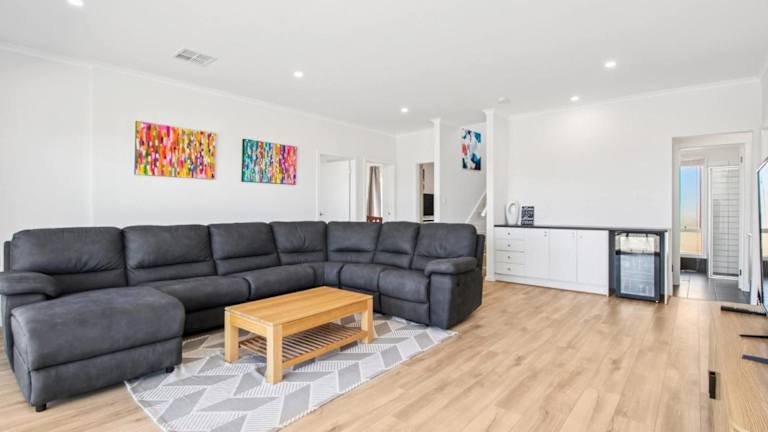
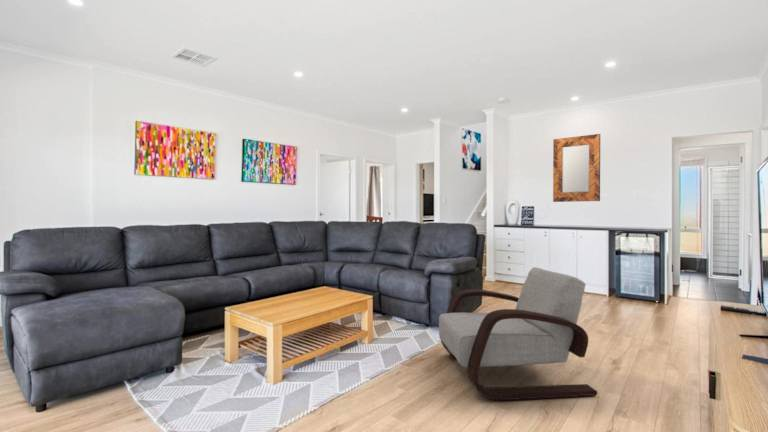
+ armchair (506, 322)
+ home mirror (575, 169)
